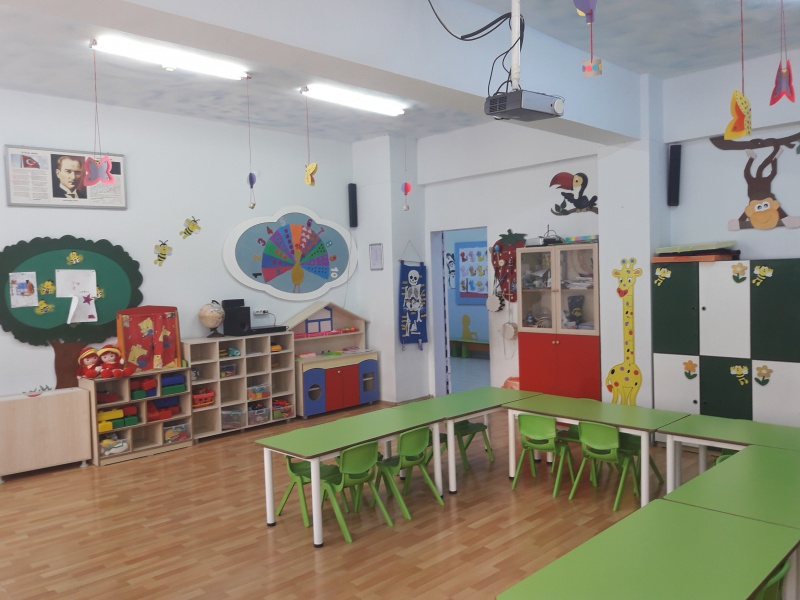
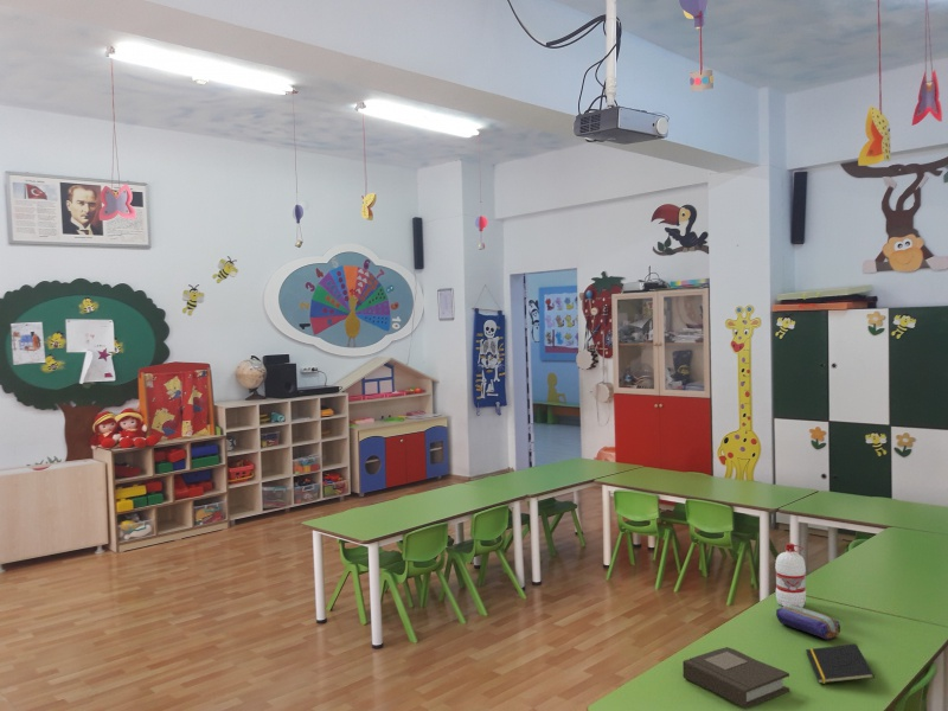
+ water bottle (790, 575)
+ notepad (838, 662)
+ pencil case (807, 621)
+ book (735, 674)
